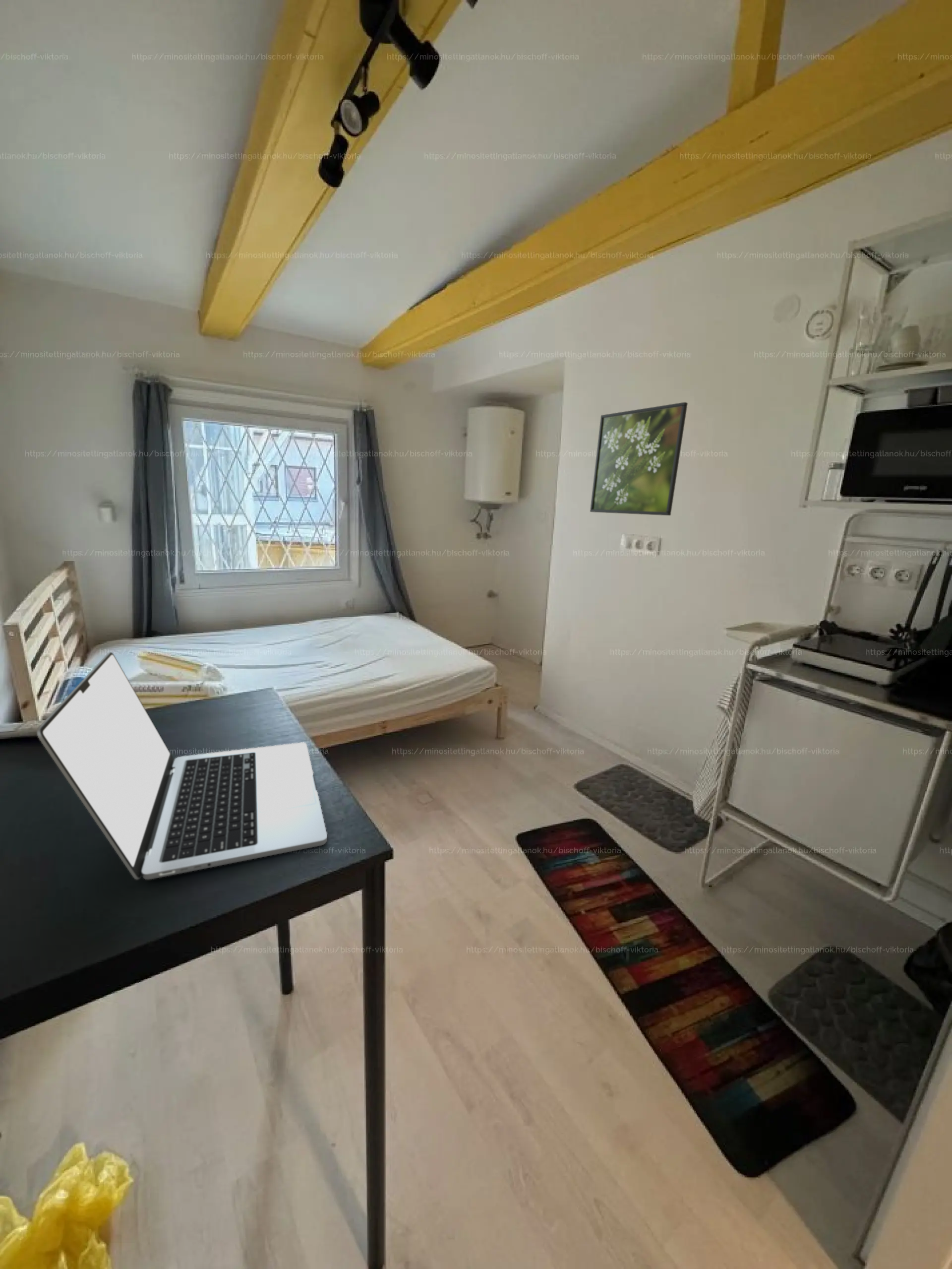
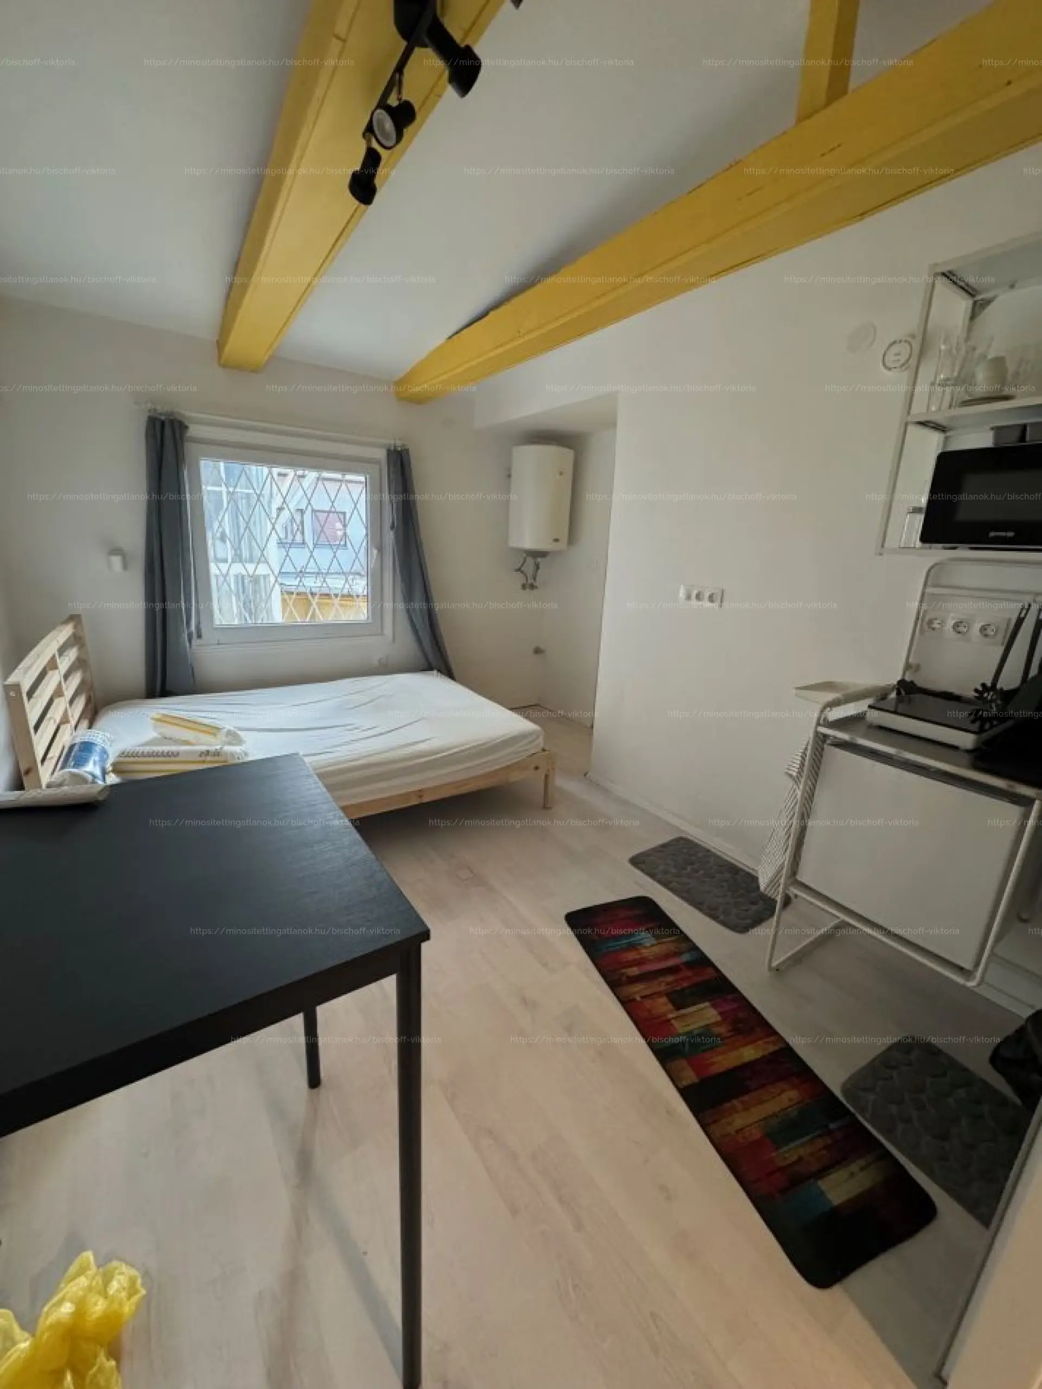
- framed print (634, 462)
- laptop (212, 753)
